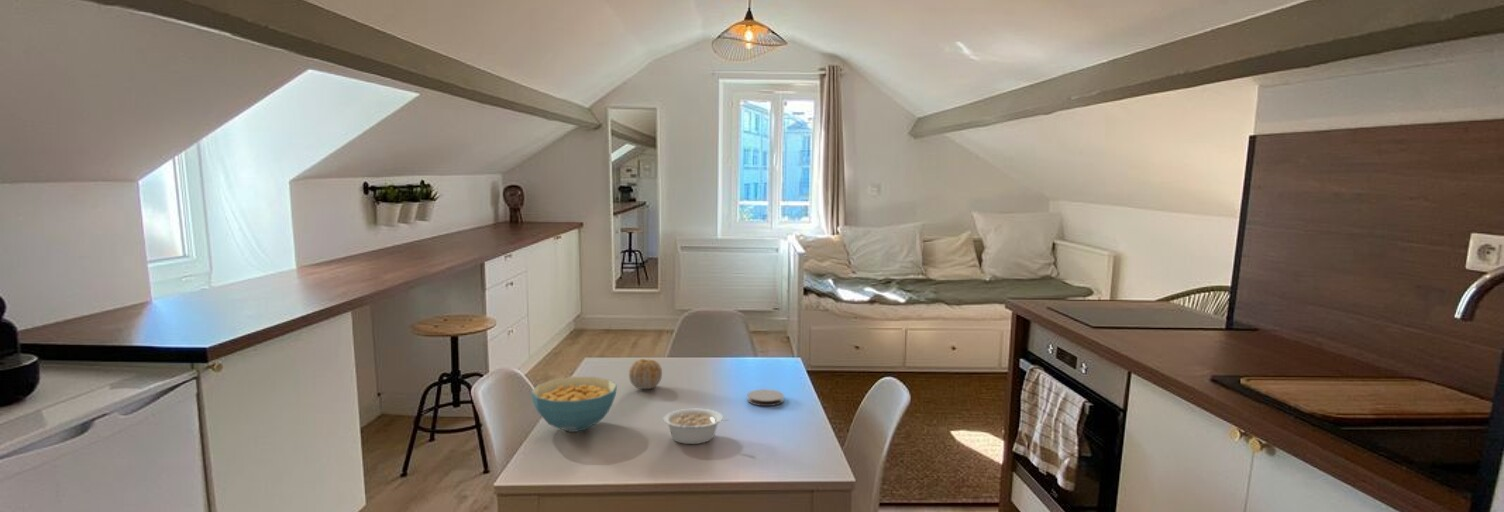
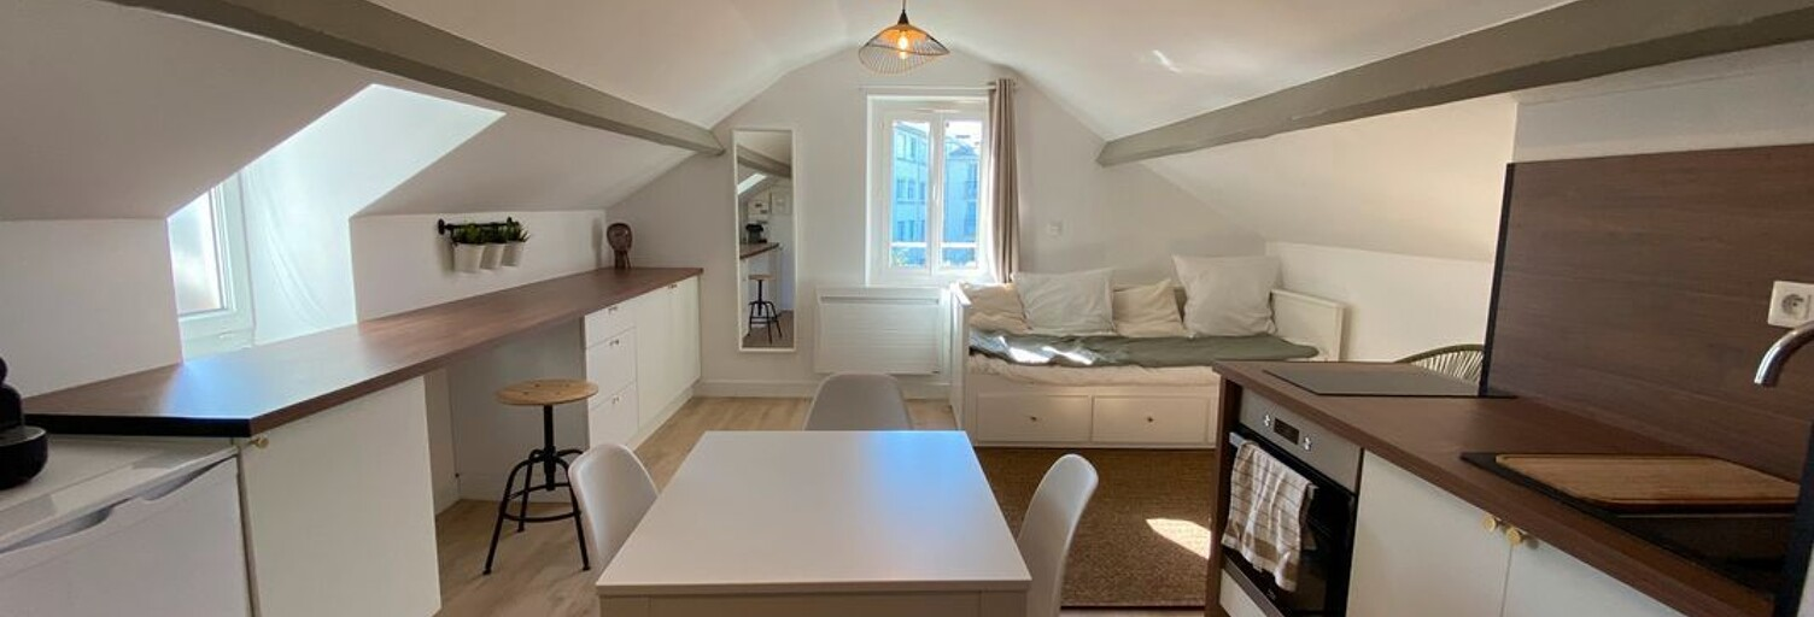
- coaster (765, 397)
- fruit (645, 374)
- cereal bowl (575, 407)
- legume (695, 425)
